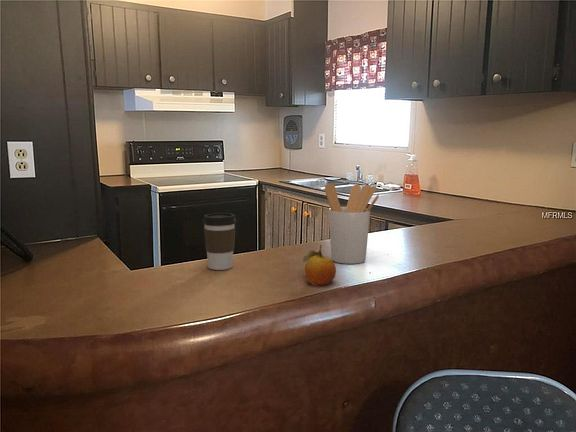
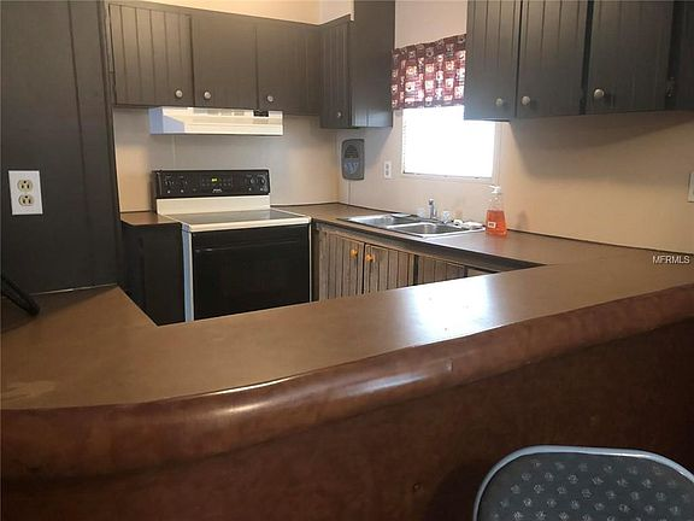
- utensil holder (353, 220)
- fruit (315, 262)
- coffee cup (219, 241)
